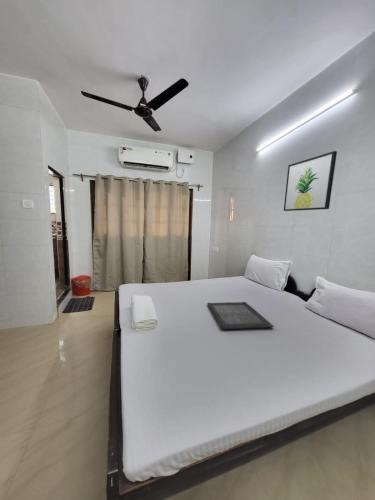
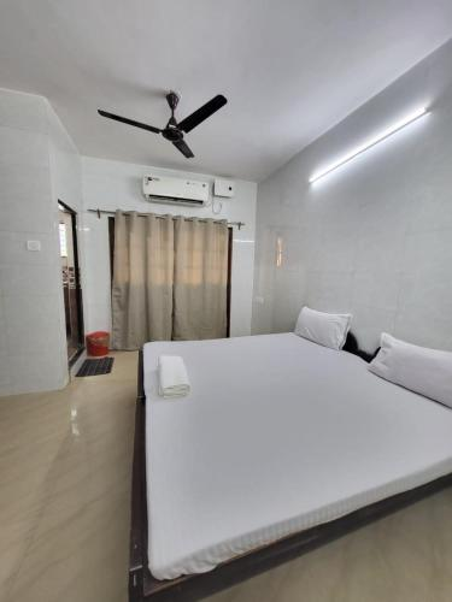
- wall art (306, 185)
- serving tray (236, 313)
